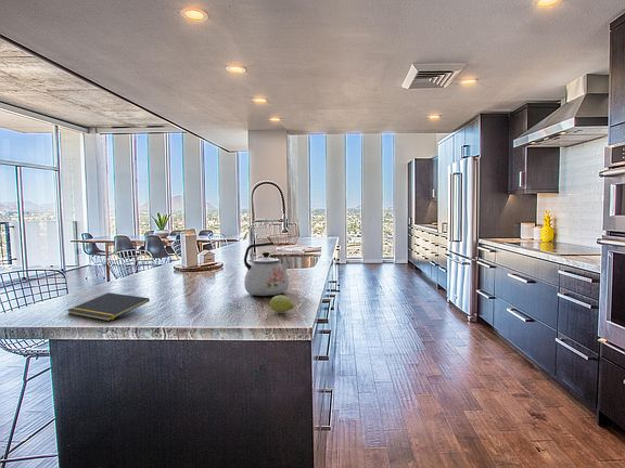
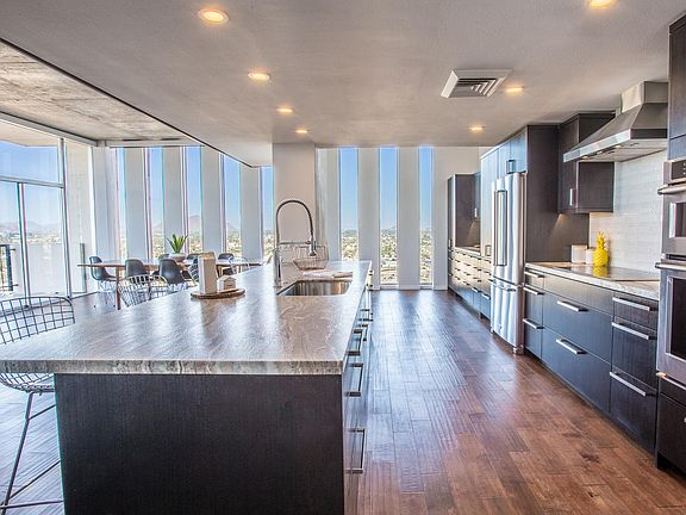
- fruit (281, 303)
- kettle (266, 268)
- notepad (109, 306)
